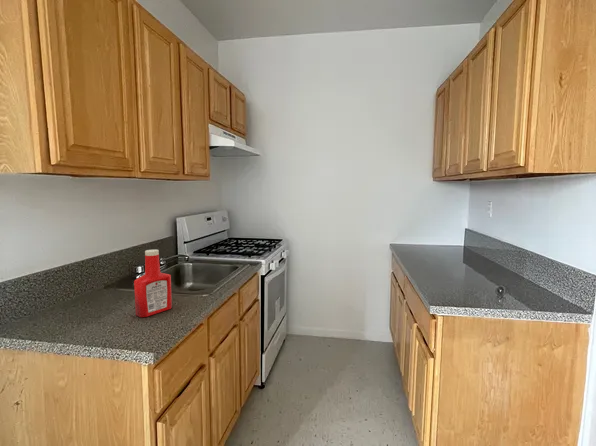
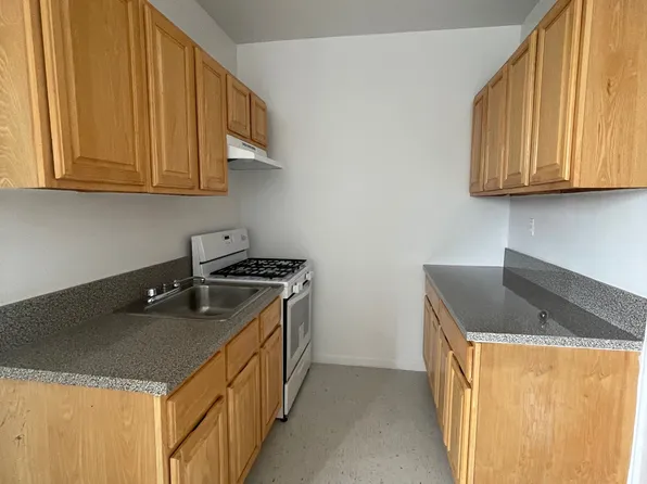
- soap bottle (153, 281)
